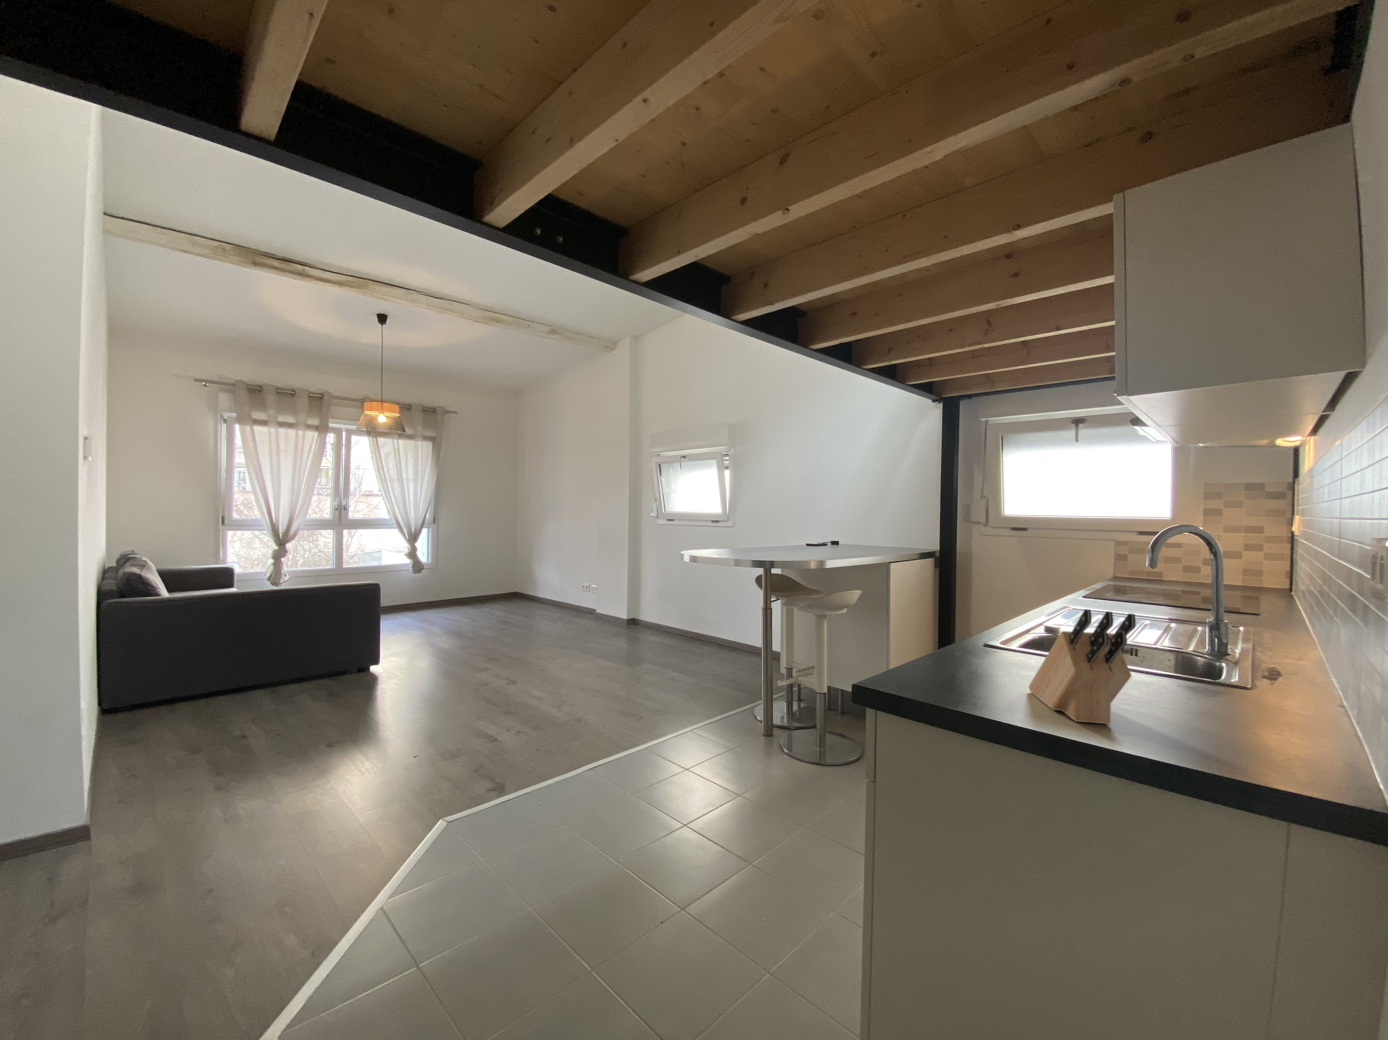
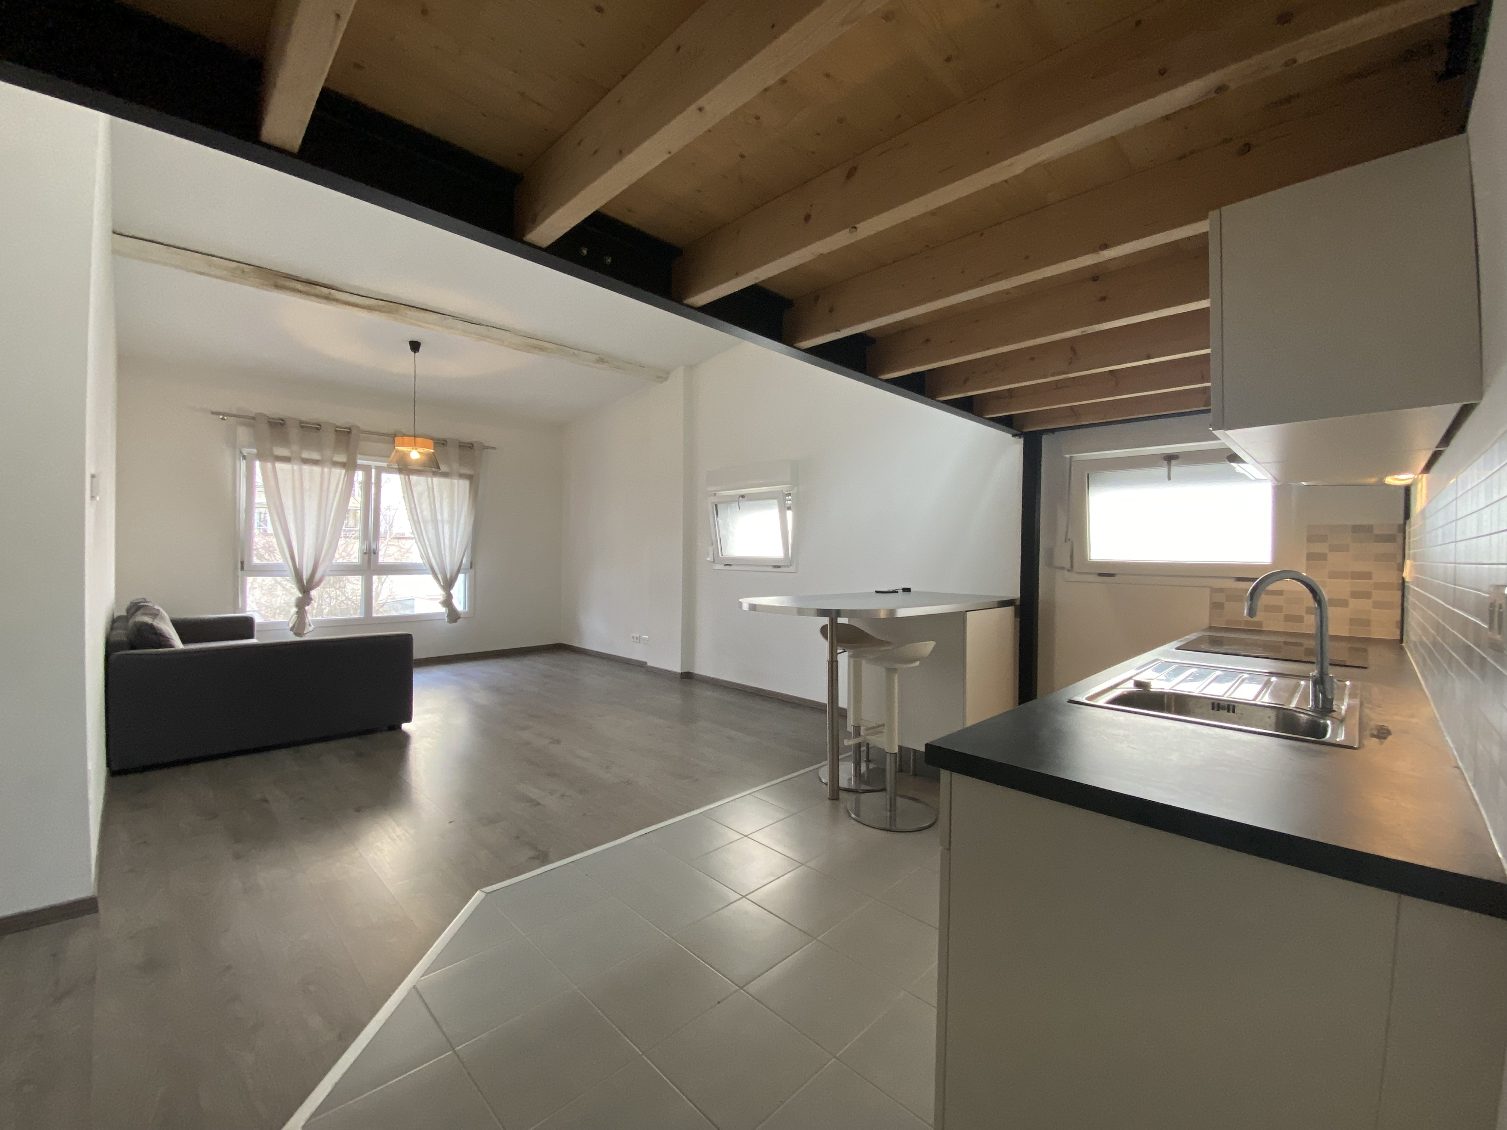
- knife block (1080, 657)
